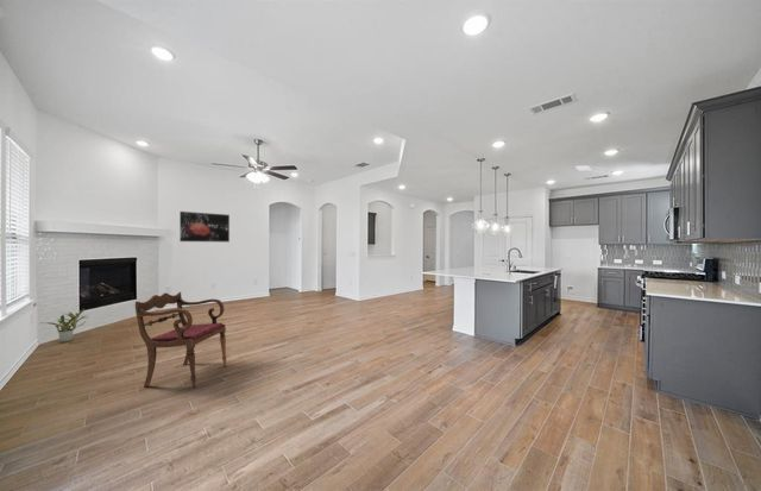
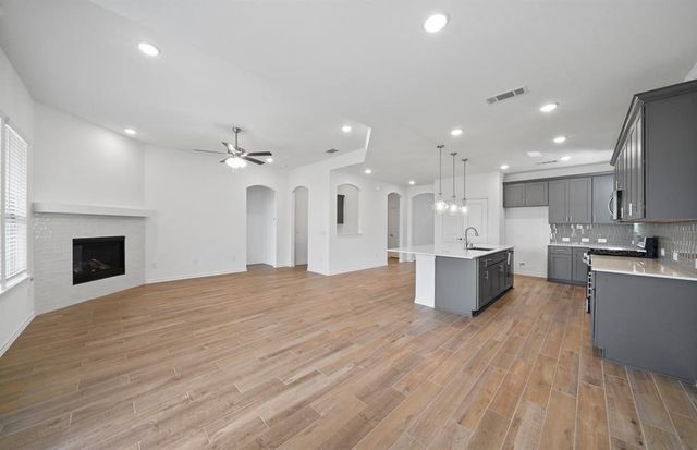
- wall art (206, 227)
- armchair (184, 334)
- potted plant (70, 325)
